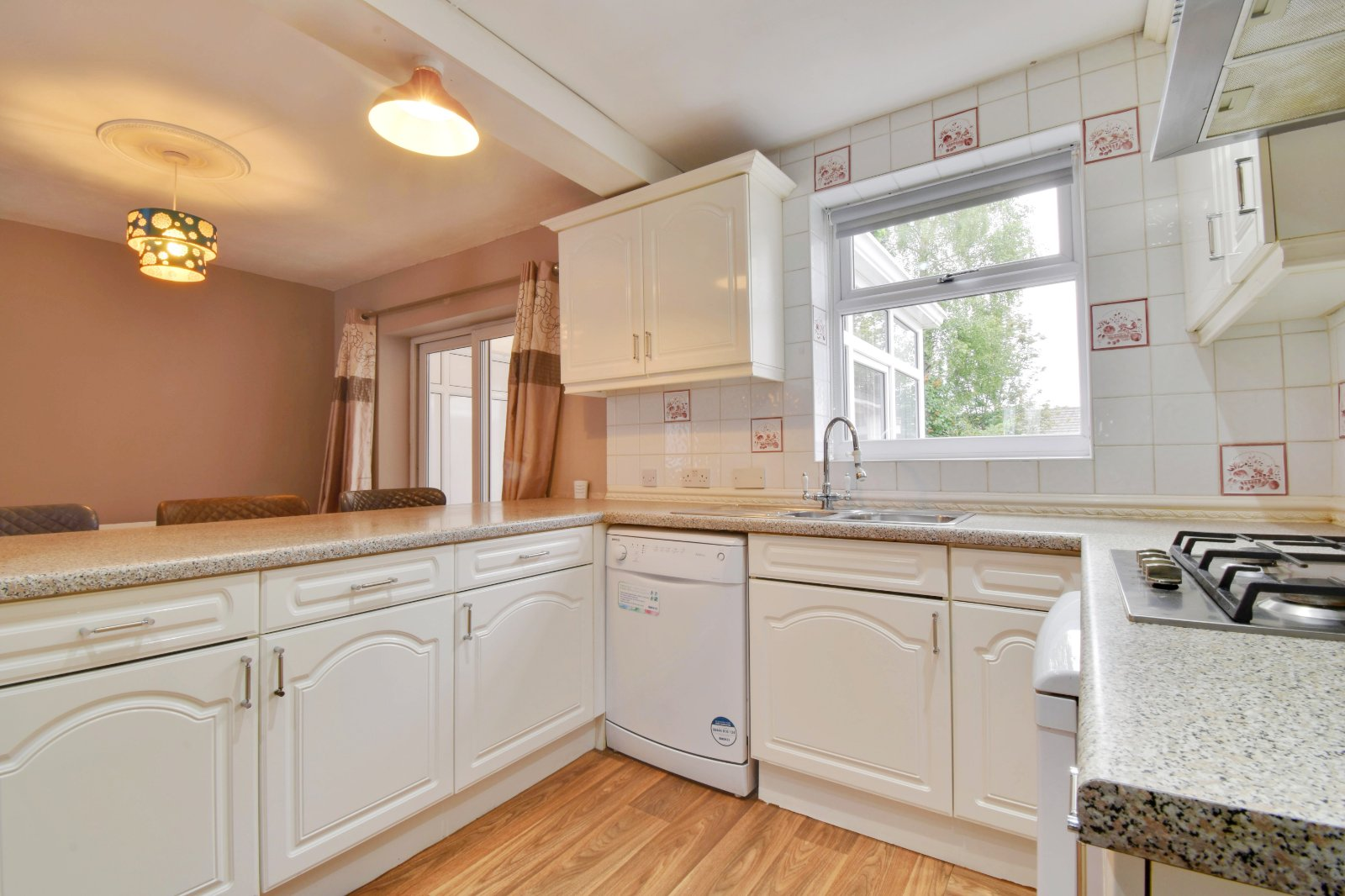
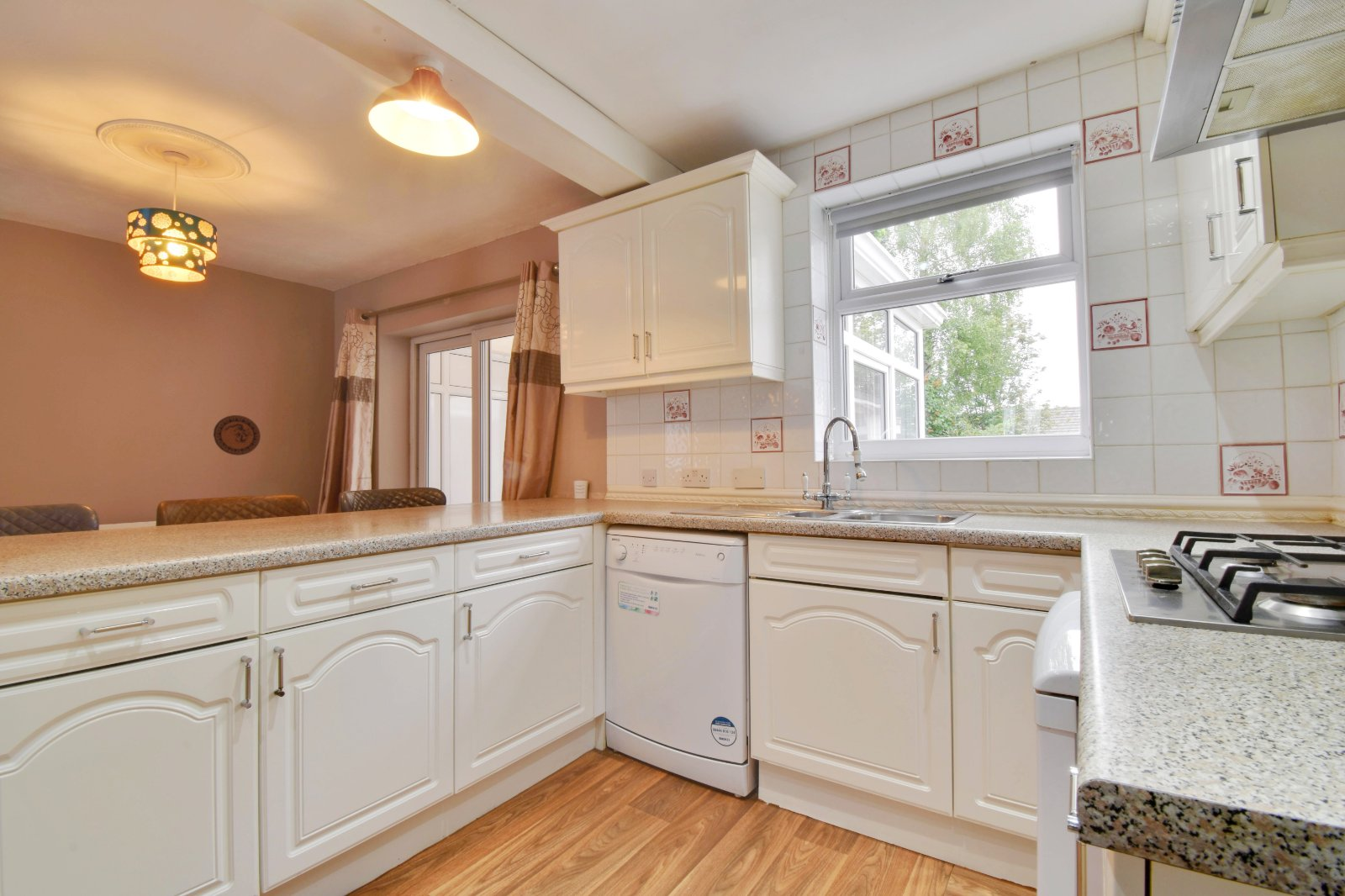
+ decorative plate (237, 435)
